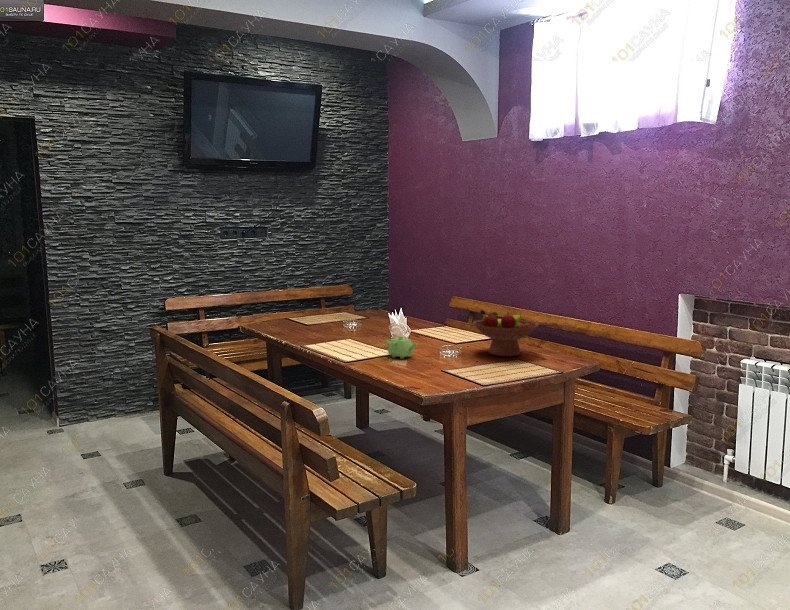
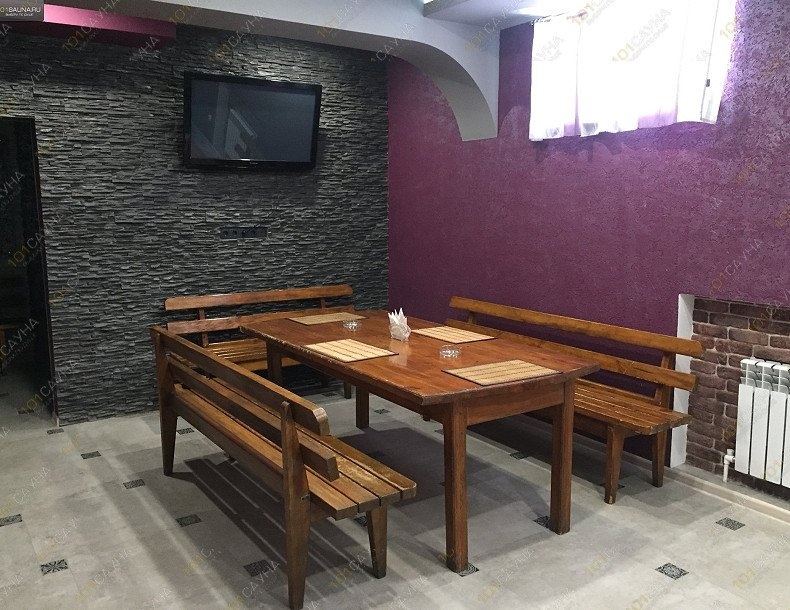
- fruit bowl (505, 332)
- teapot (400, 346)
